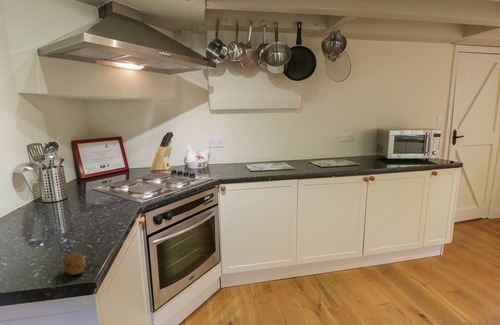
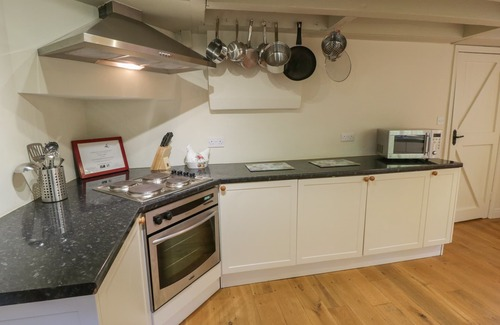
- fruit (74, 263)
